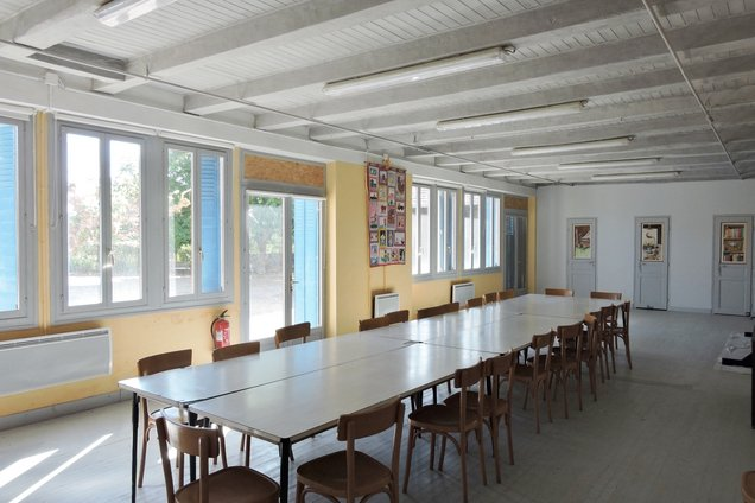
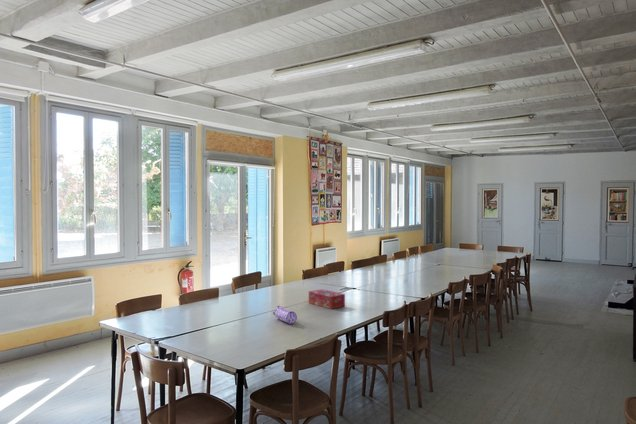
+ pencil case (285, 314)
+ tissue box (326, 298)
